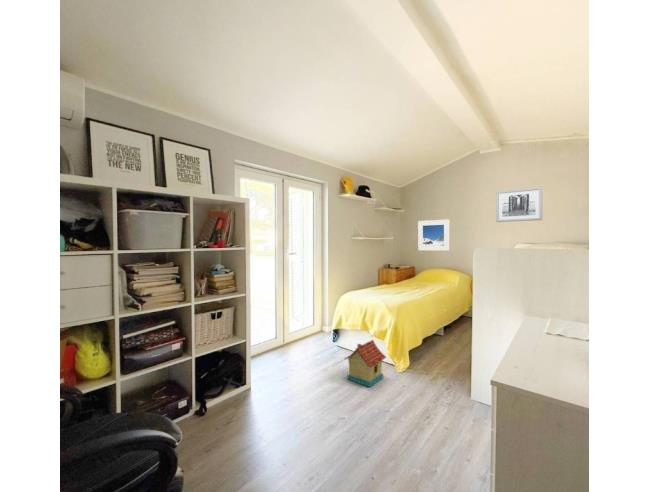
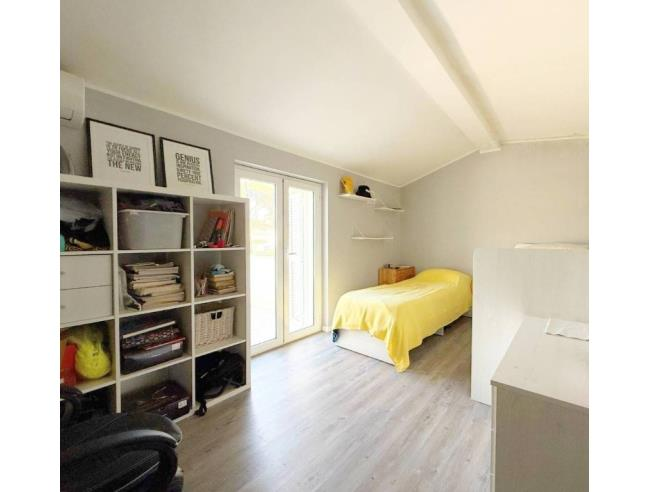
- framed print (433, 235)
- wall art (518, 205)
- toy house (365, 360)
